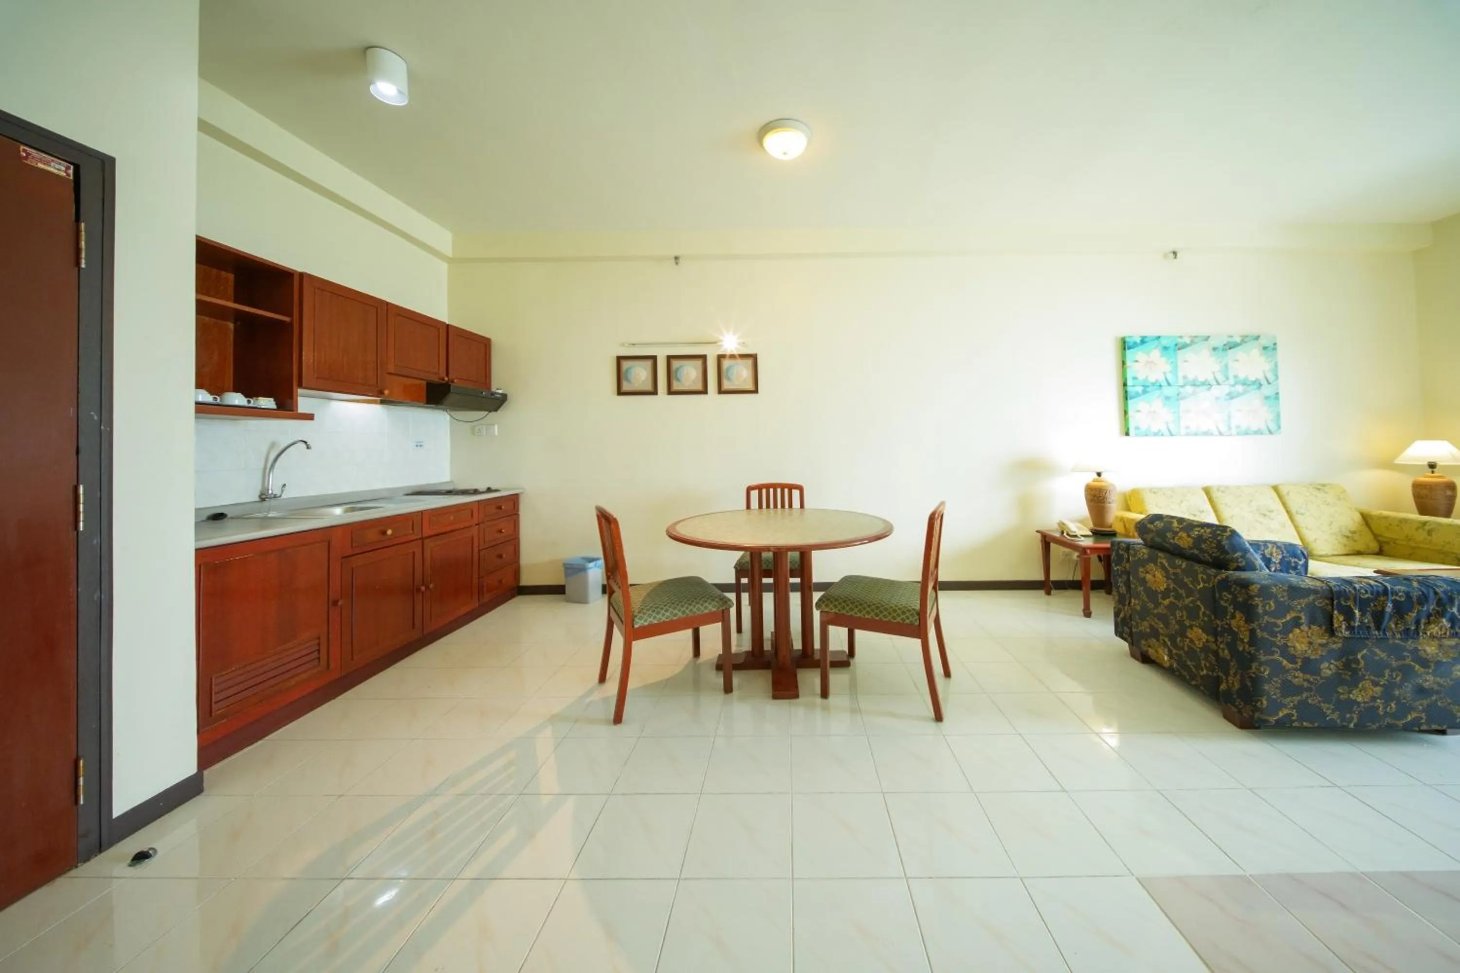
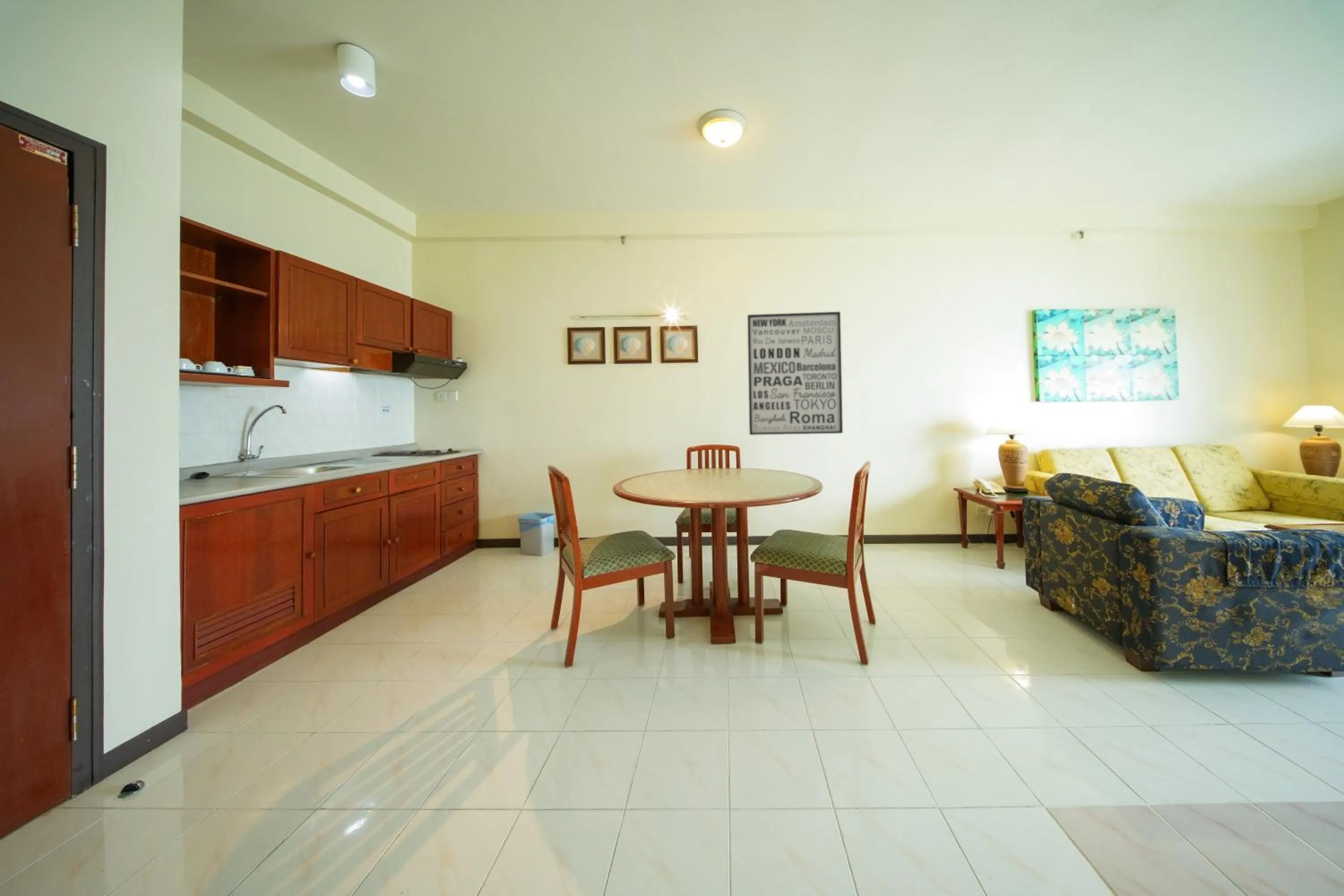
+ wall art (794, 374)
